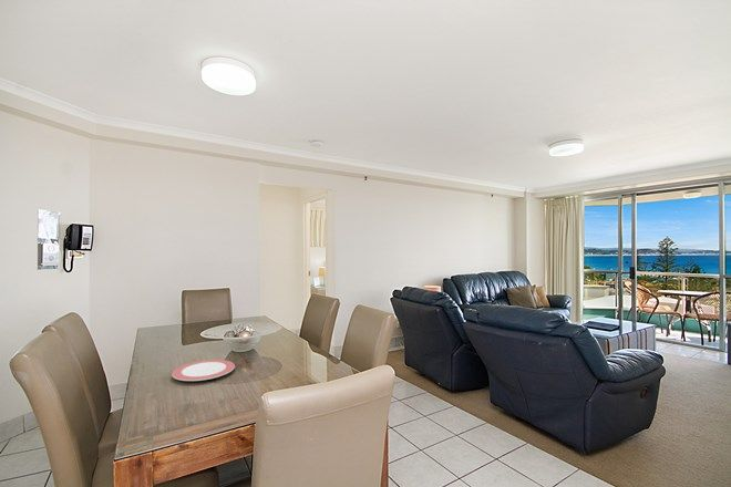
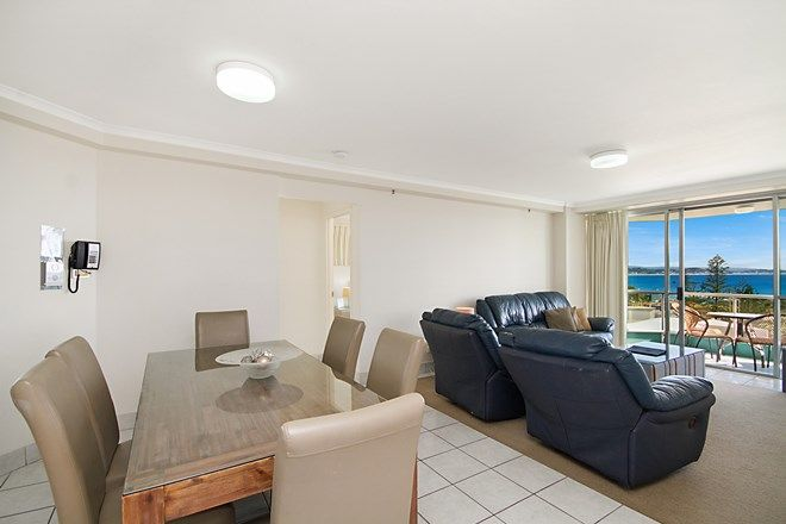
- plate (204, 371)
